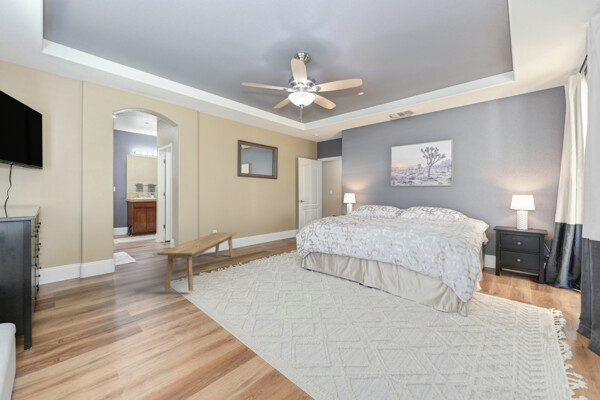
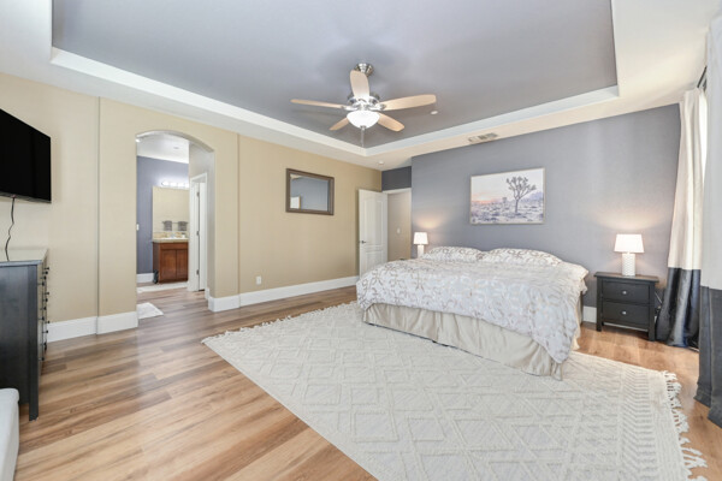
- bench (204, 251)
